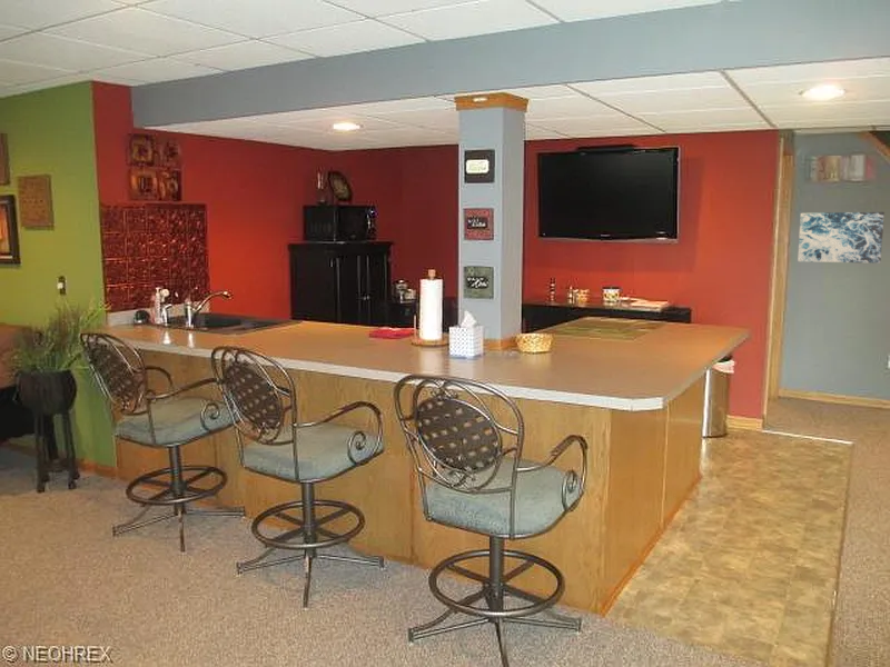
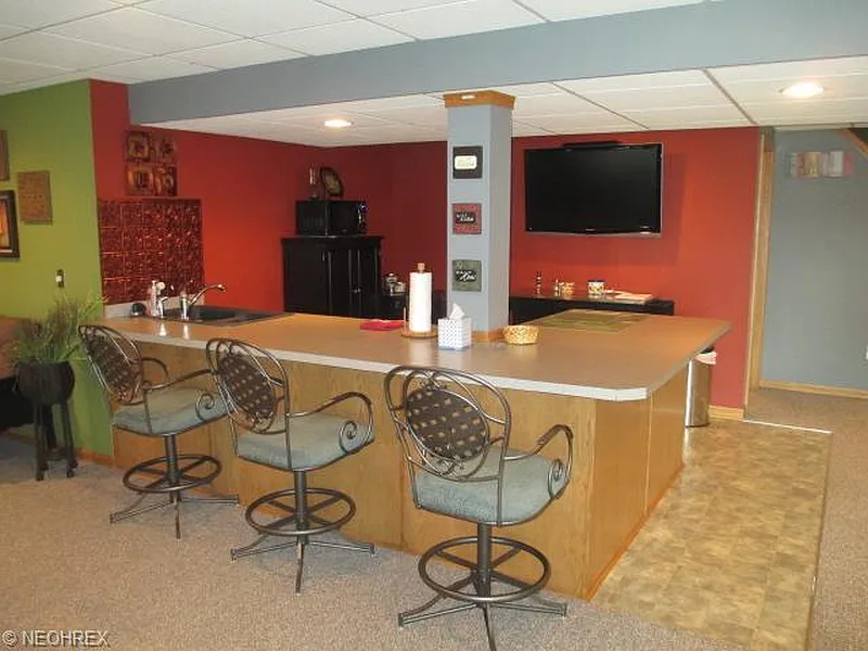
- wall art (839, 237)
